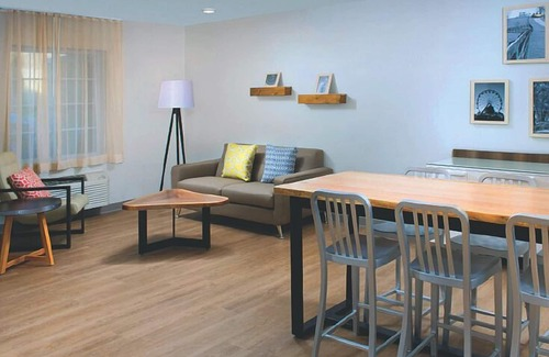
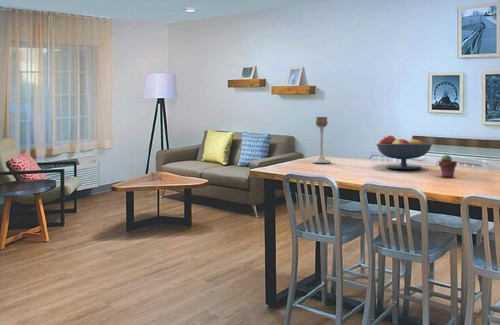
+ potted succulent (447, 165)
+ candle holder (321, 139)
+ fruit bowl (403, 151)
